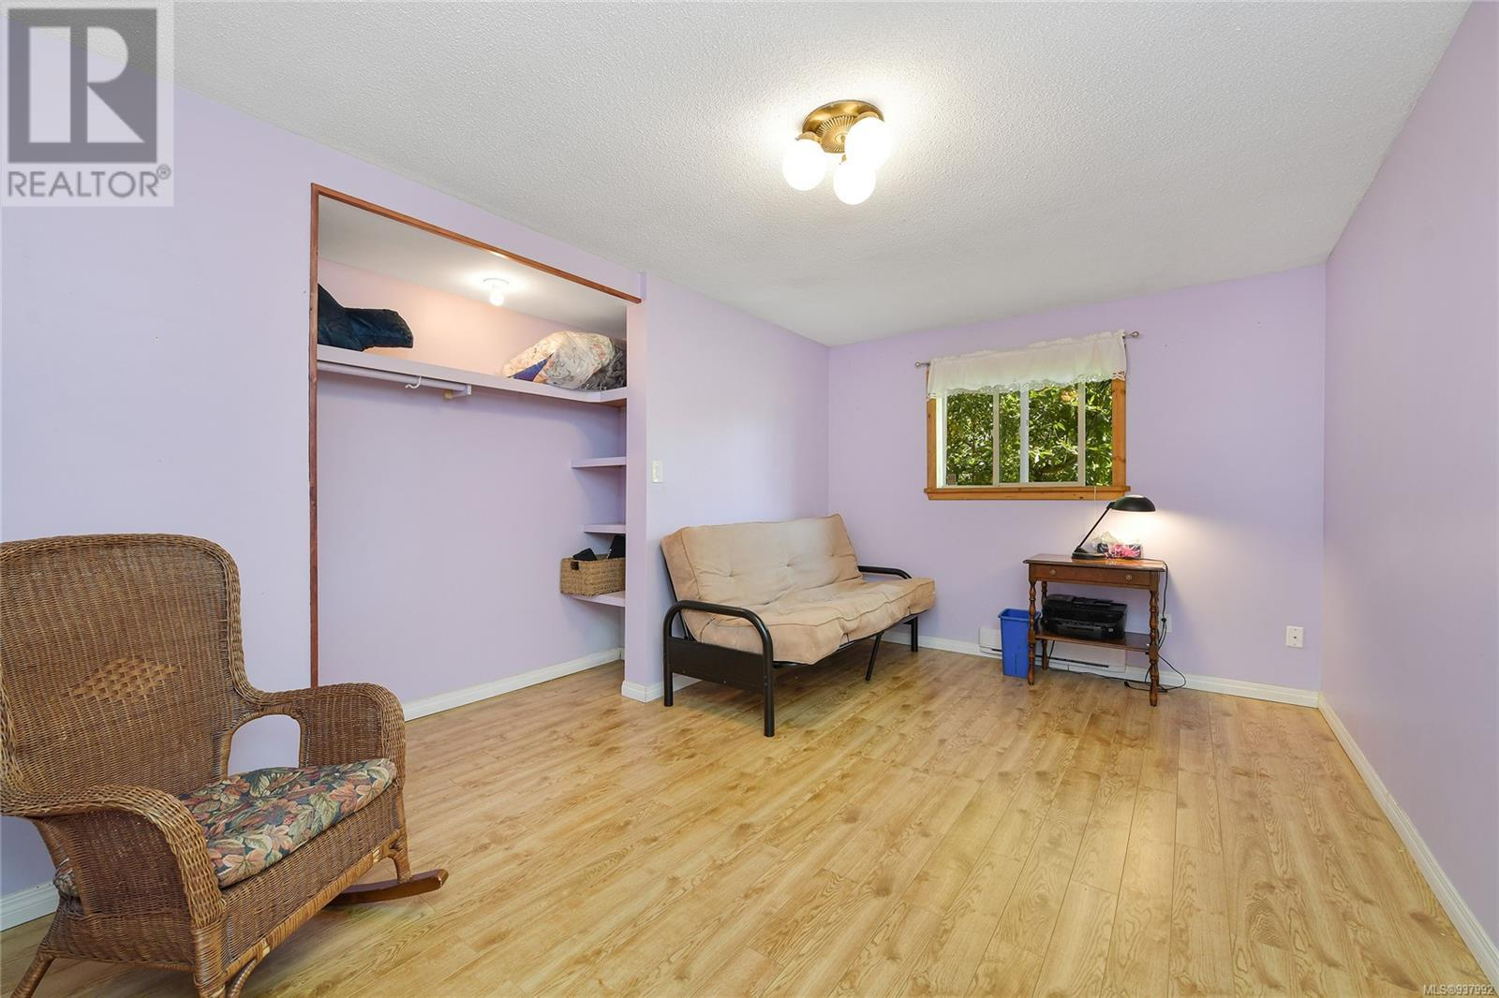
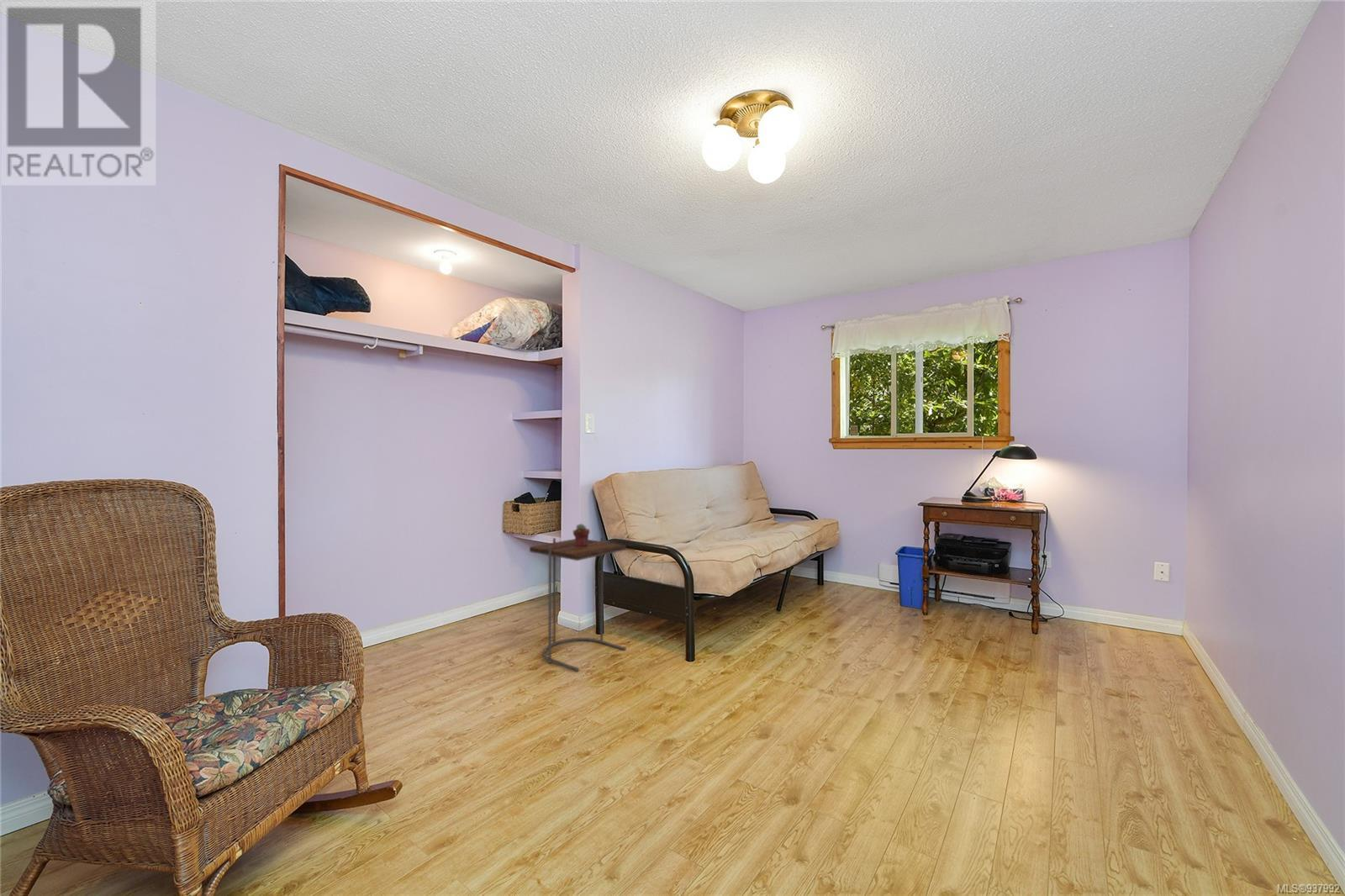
+ side table (555, 597)
+ potted succulent (581, 534)
